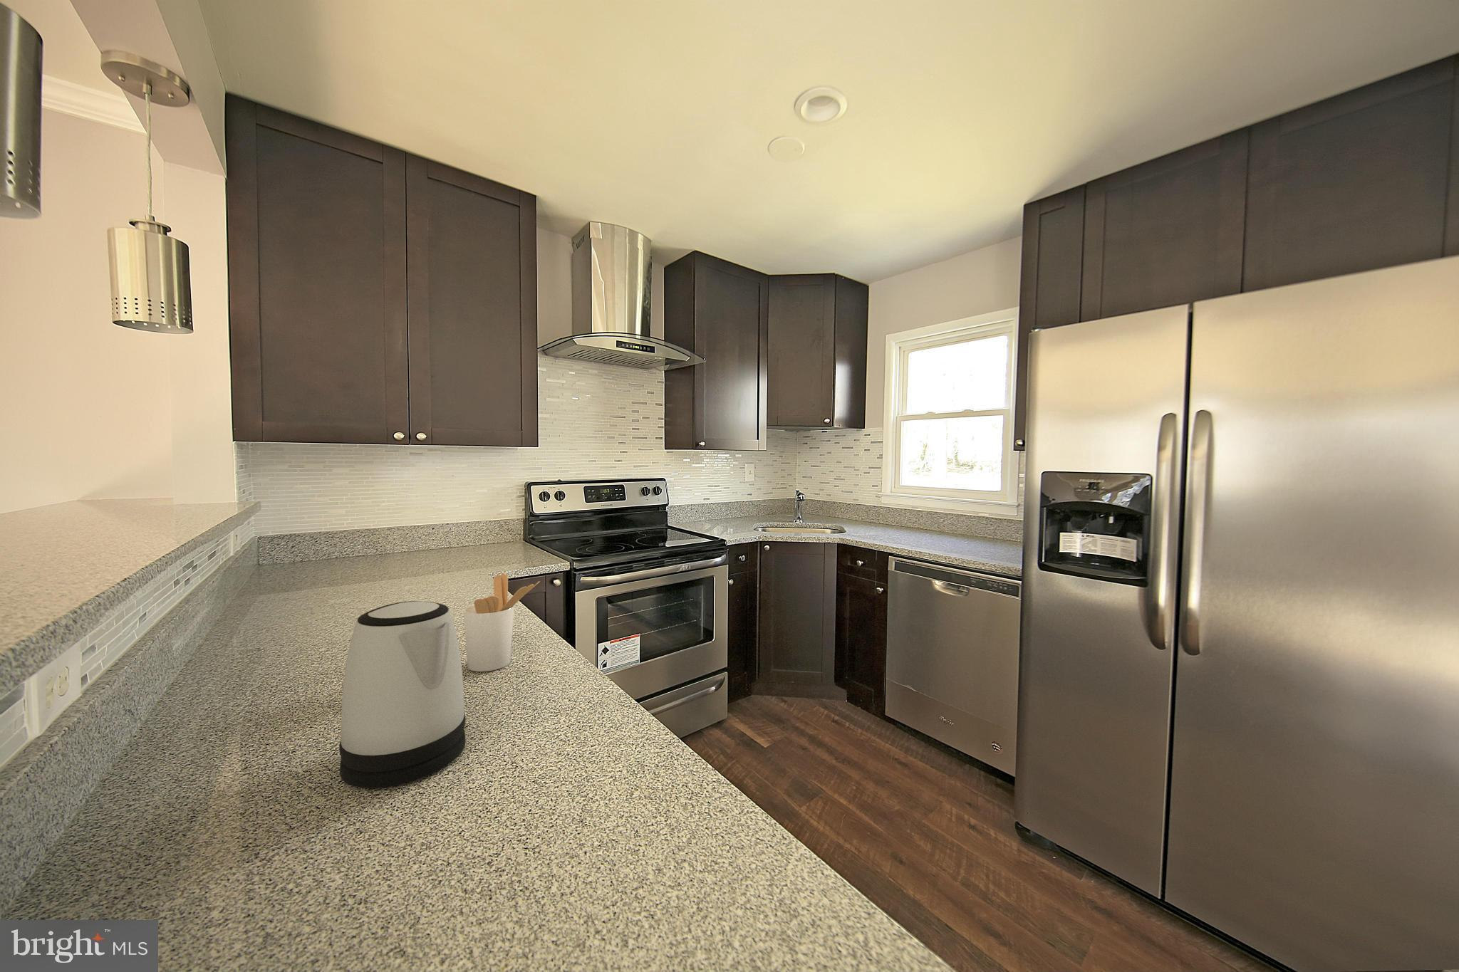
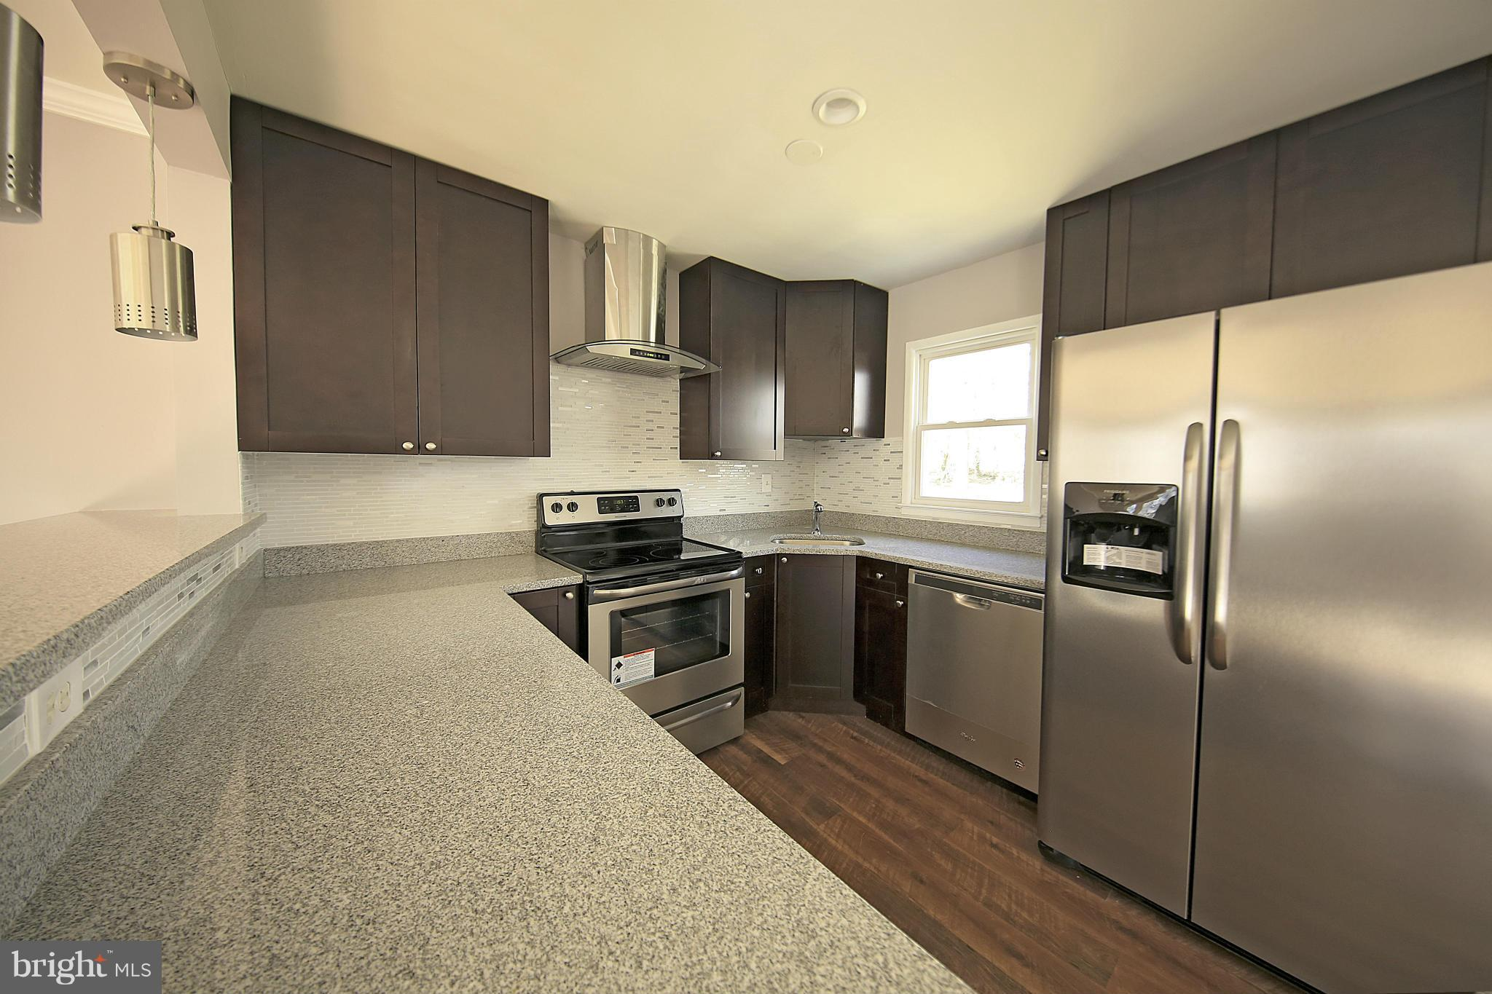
- utensil holder (501, 622)
- kettle (397, 678)
